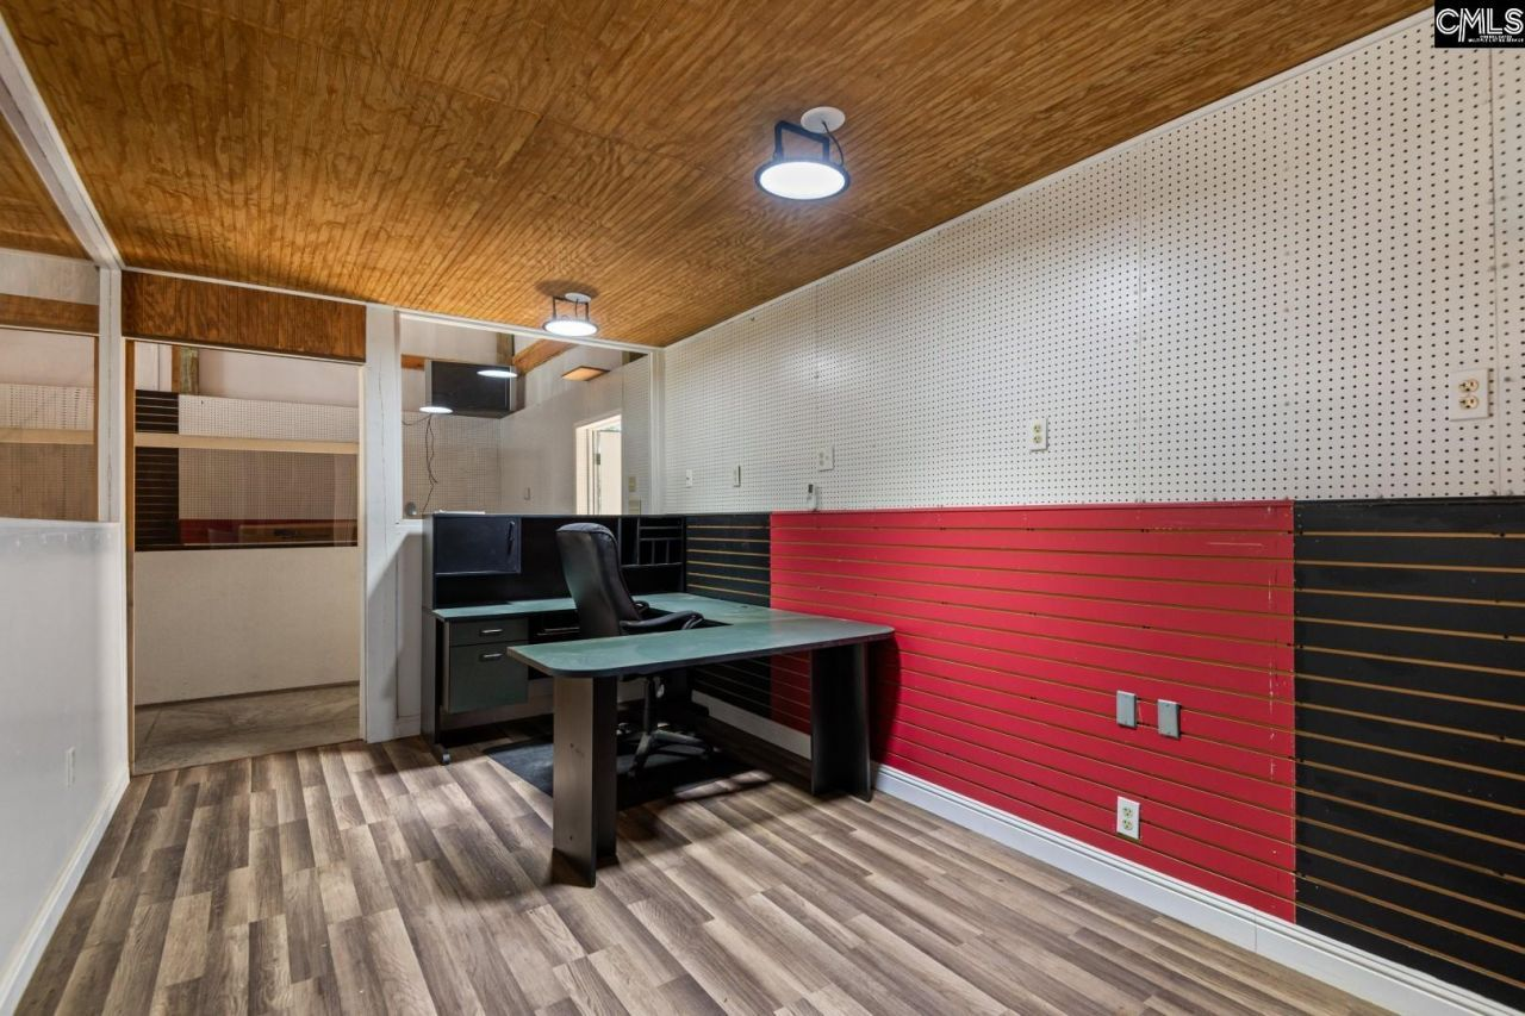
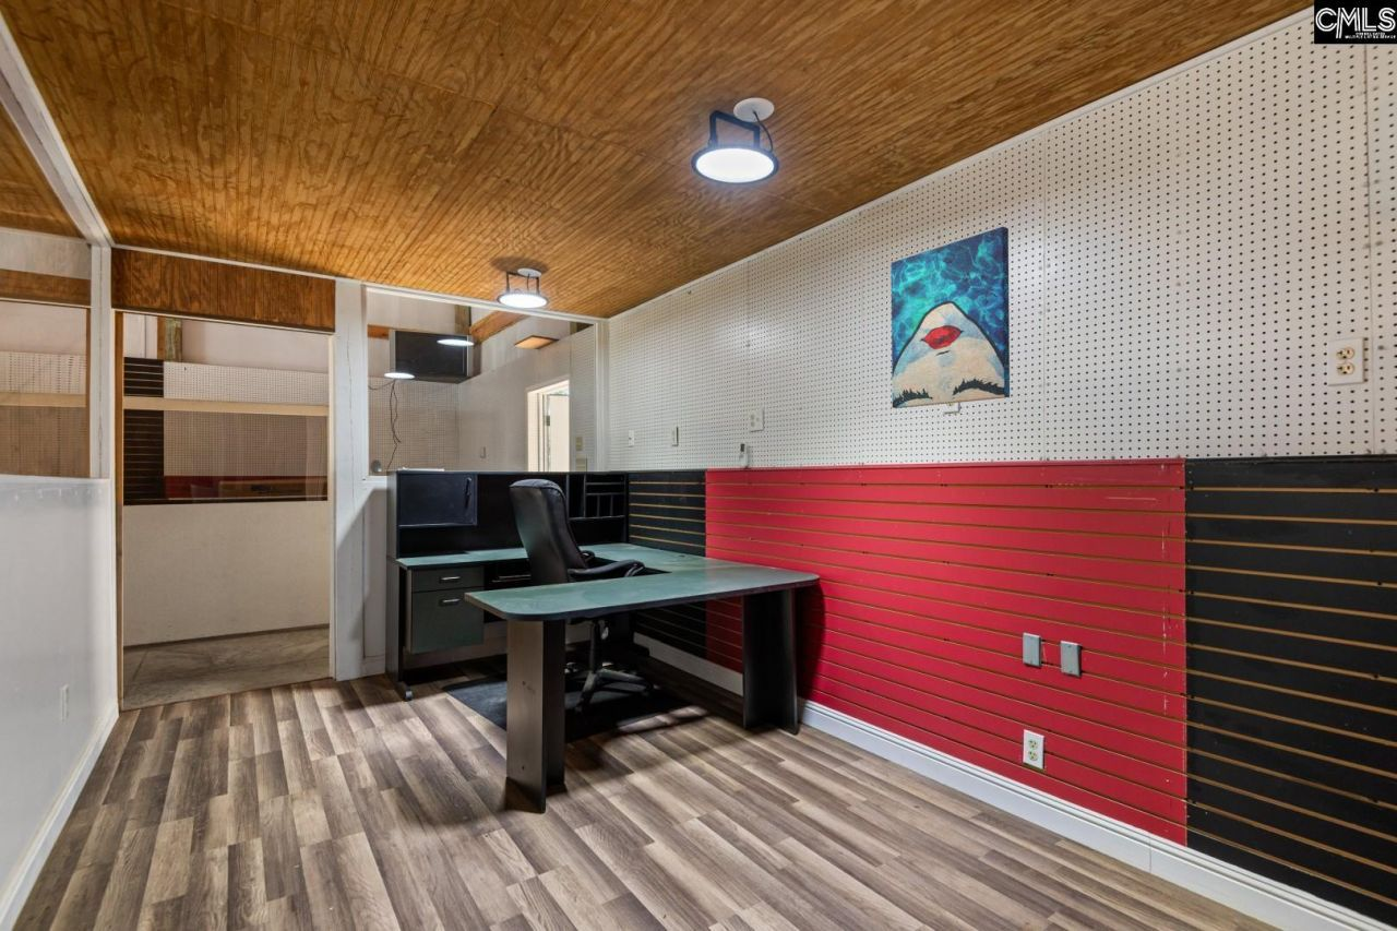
+ wall art (945, 324)
